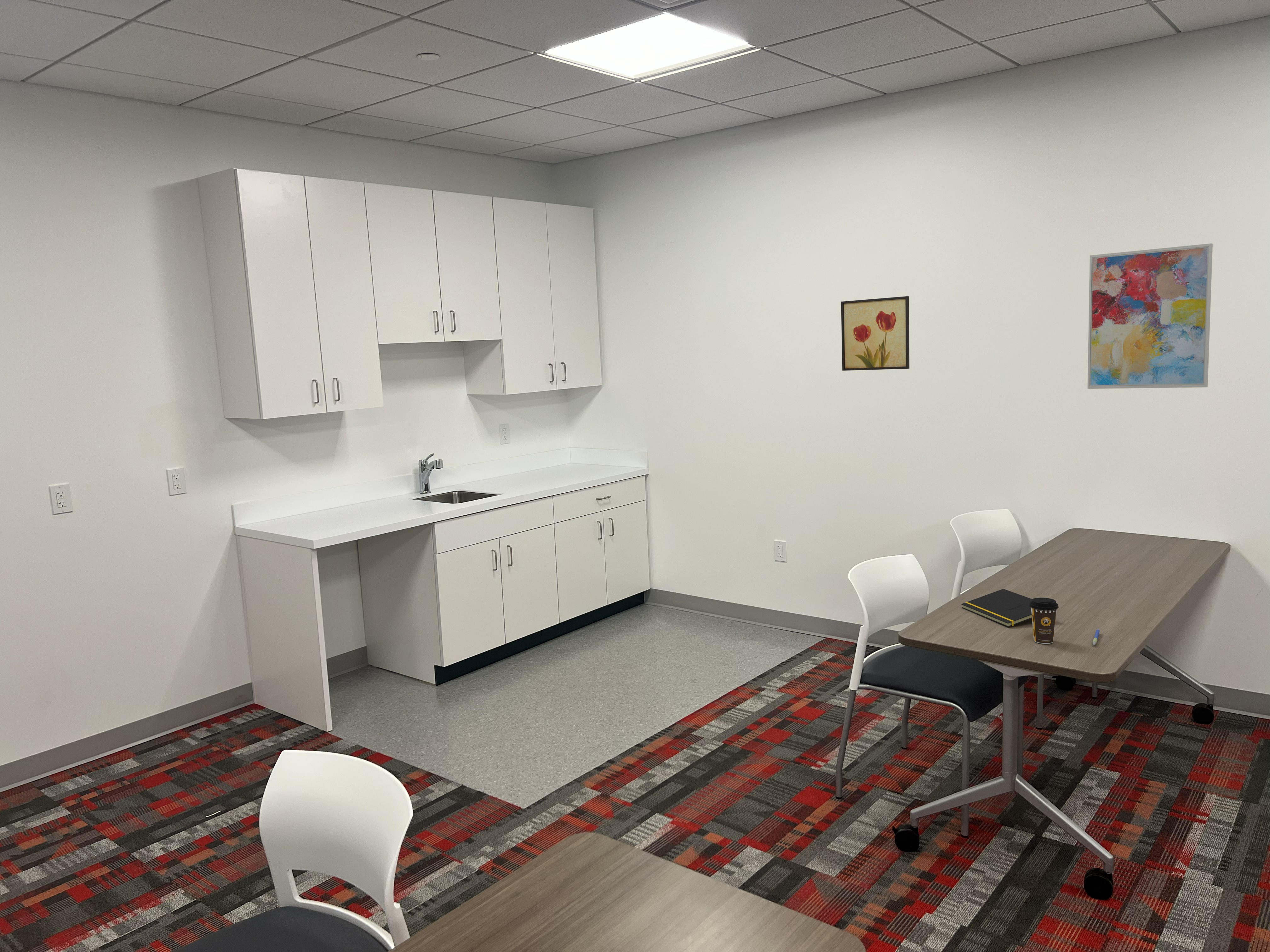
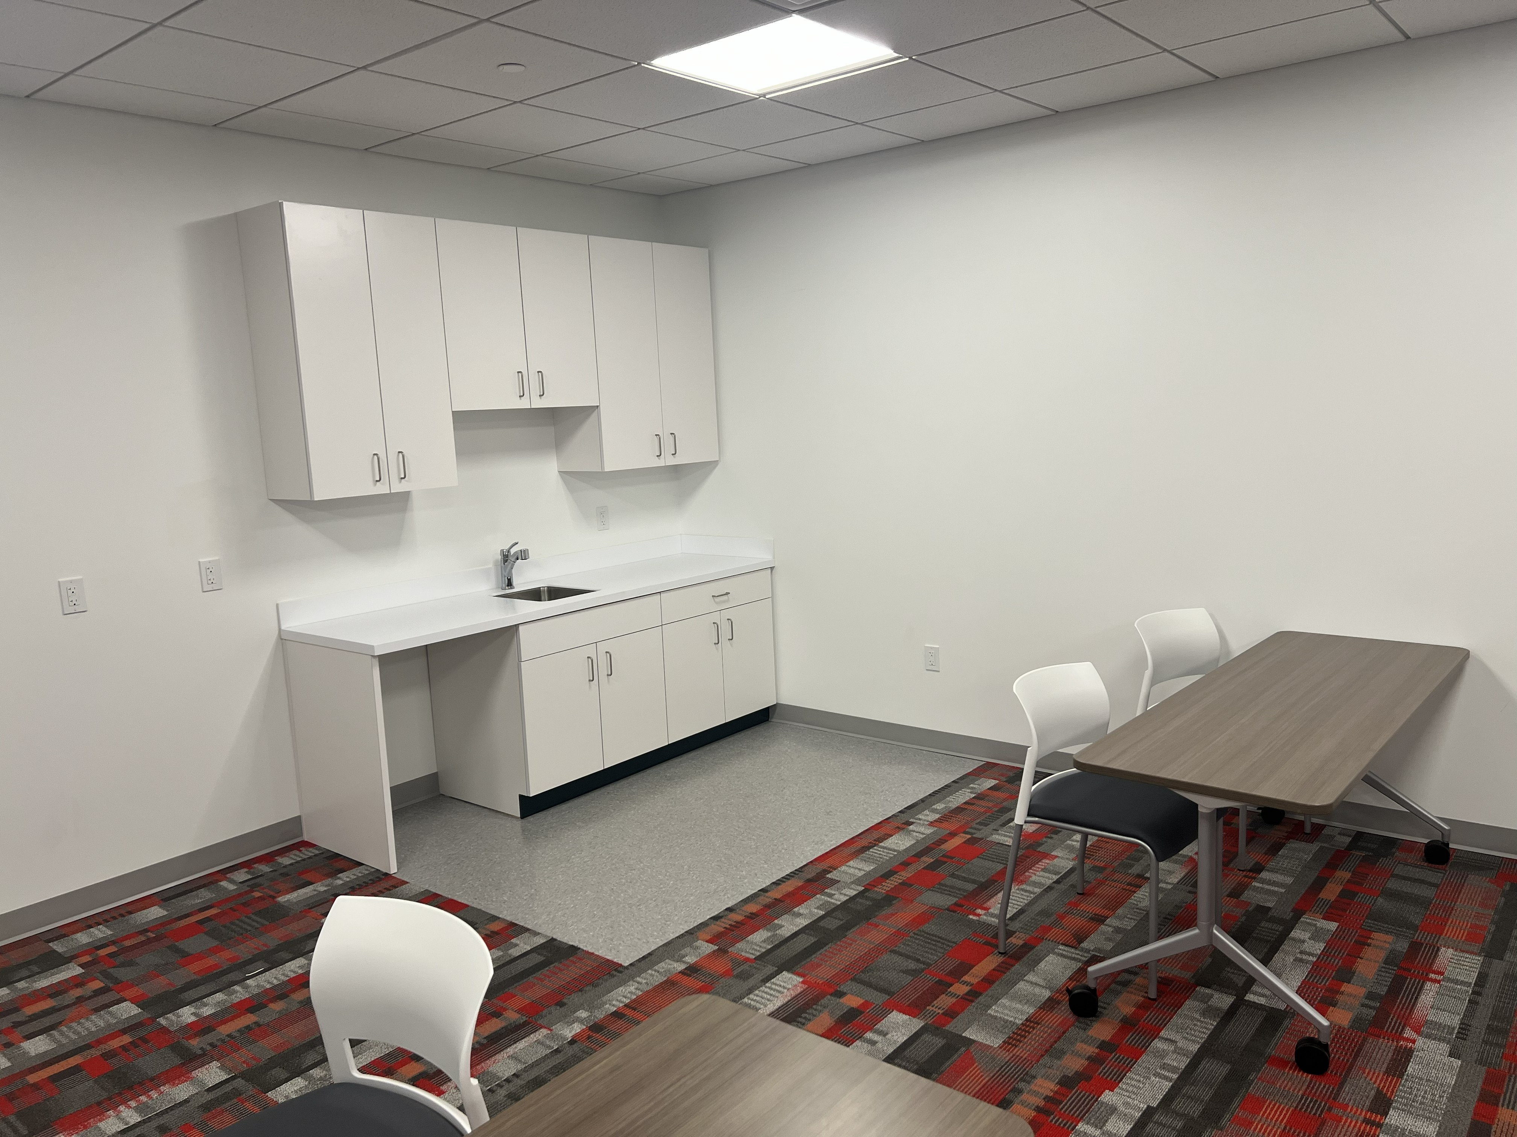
- pen (1096, 637)
- coffee cup (1044, 621)
- notepad (1006, 607)
- wall art (875, 334)
- wall art (1147, 320)
